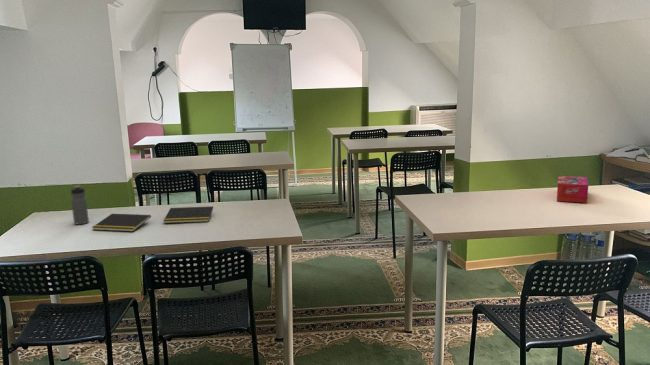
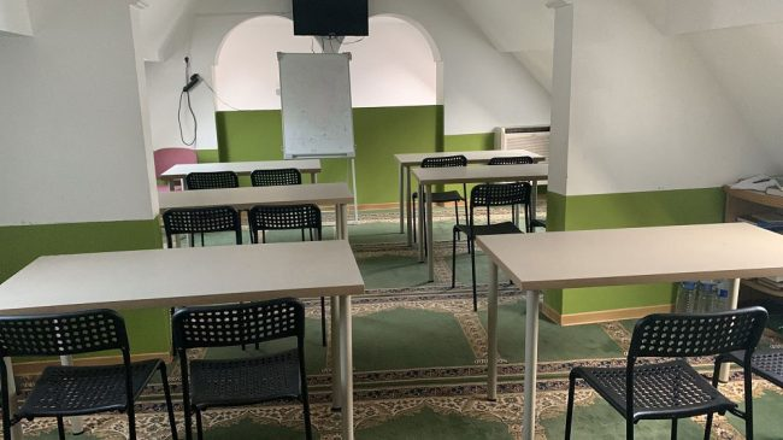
- water bottle (79, 204)
- tissue box (572, 188)
- notepad (189, 214)
- notepad (122, 222)
